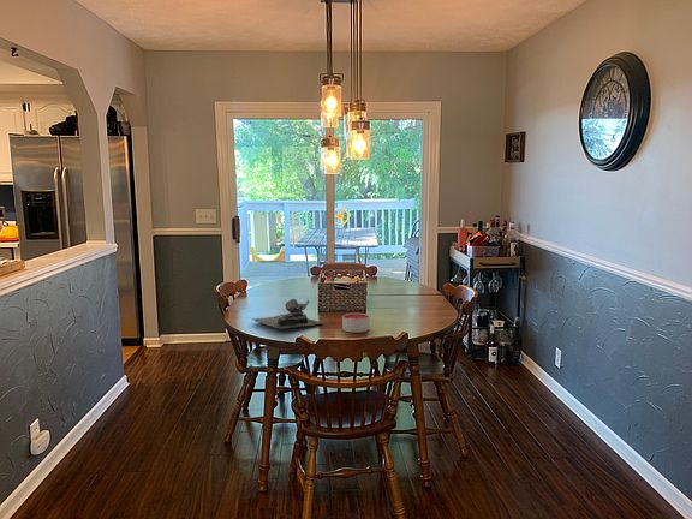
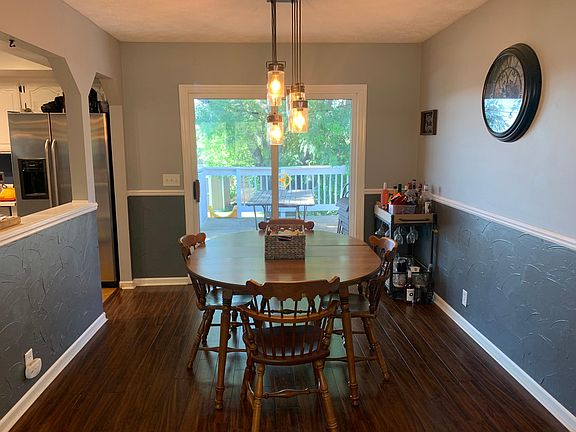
- candle (356, 322)
- flower (288, 310)
